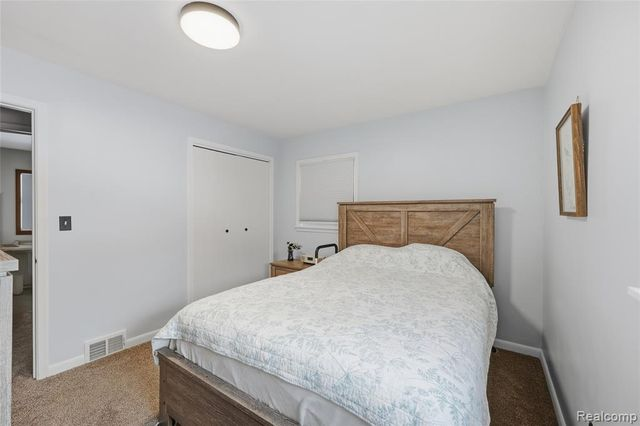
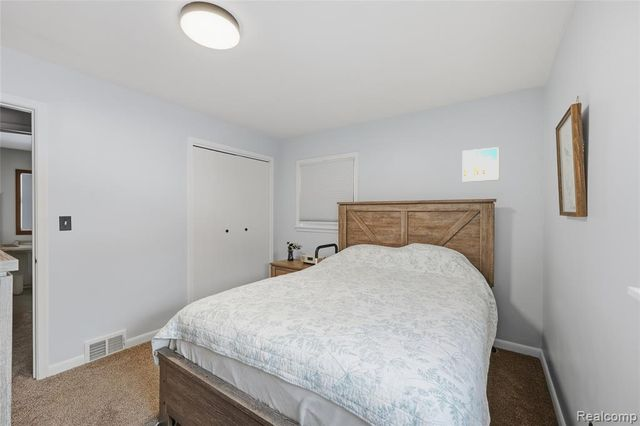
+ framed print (480, 165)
